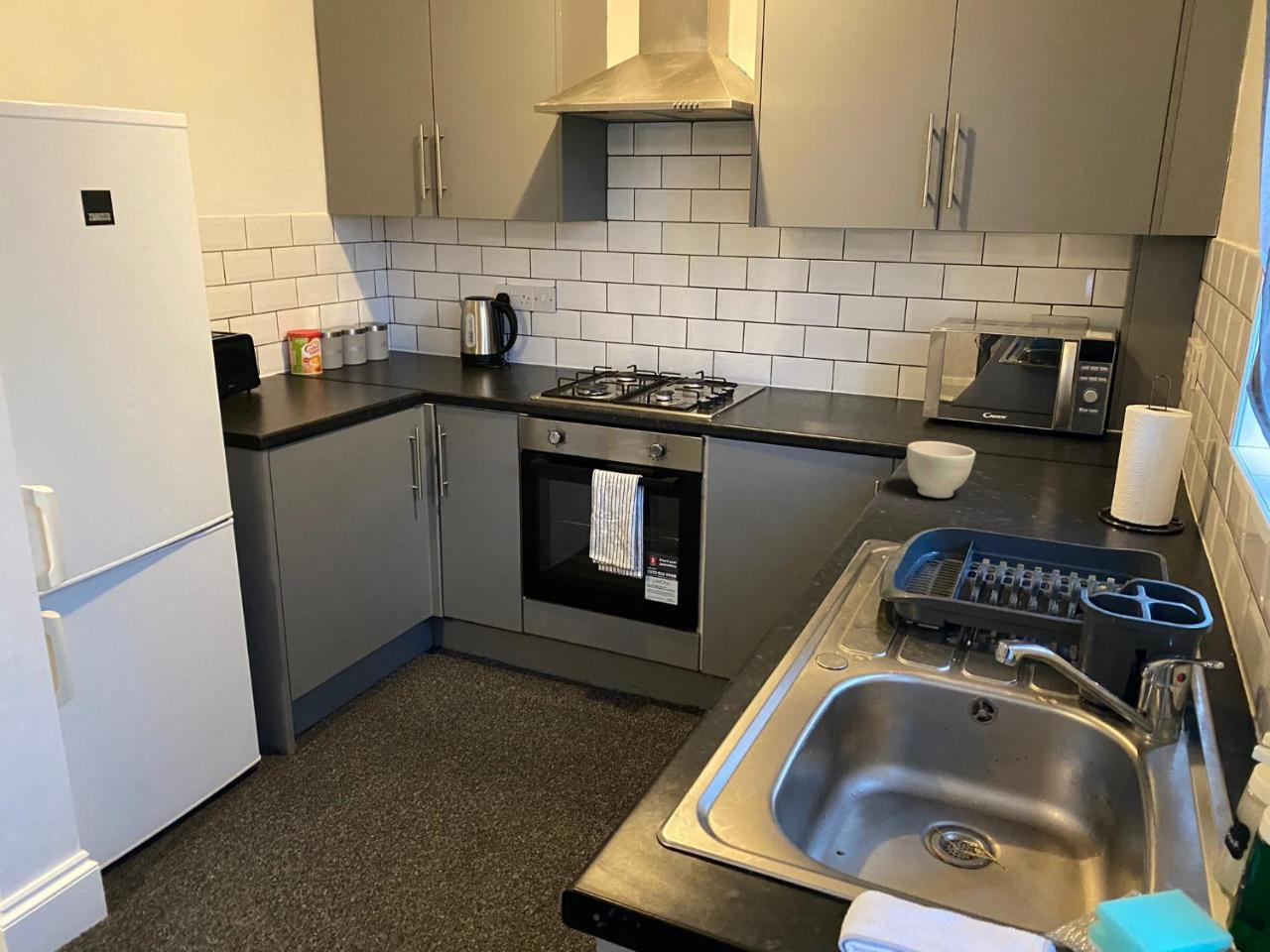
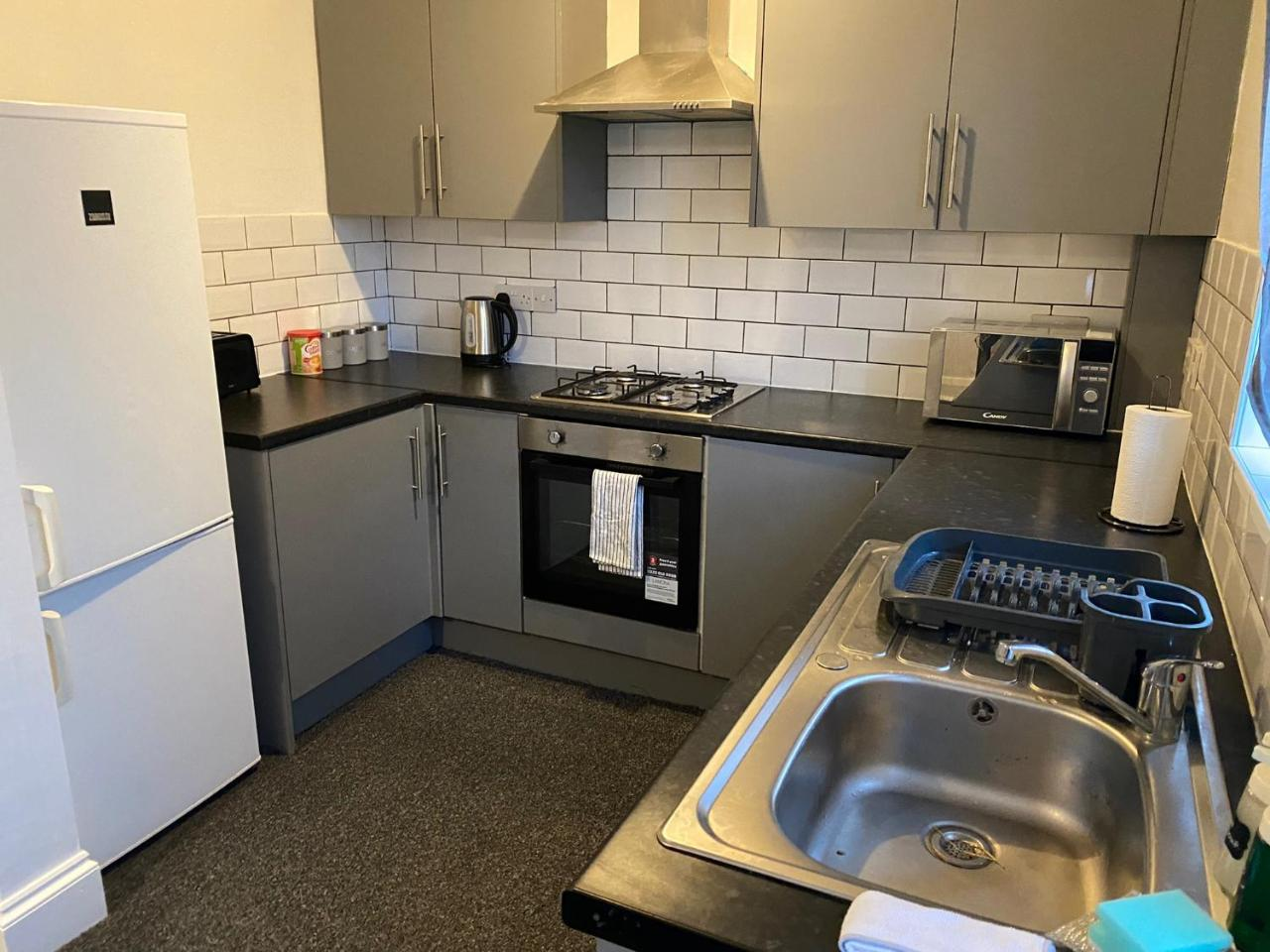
- bowl (939, 470)
